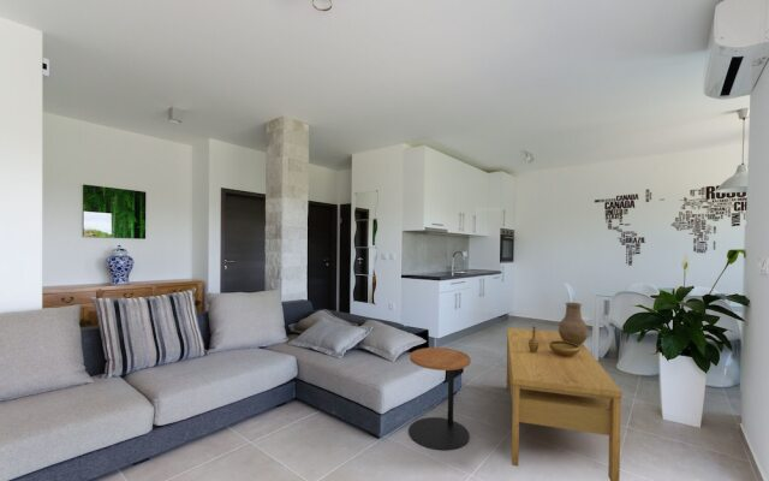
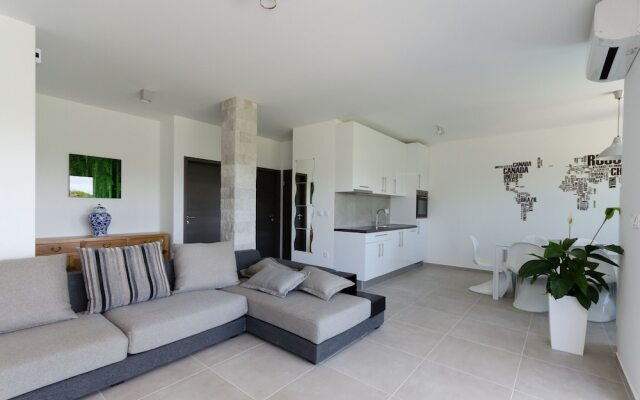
- coffee table (549, 387)
- decorative bowl (553, 342)
- vase (572, 323)
- side table (448, 394)
